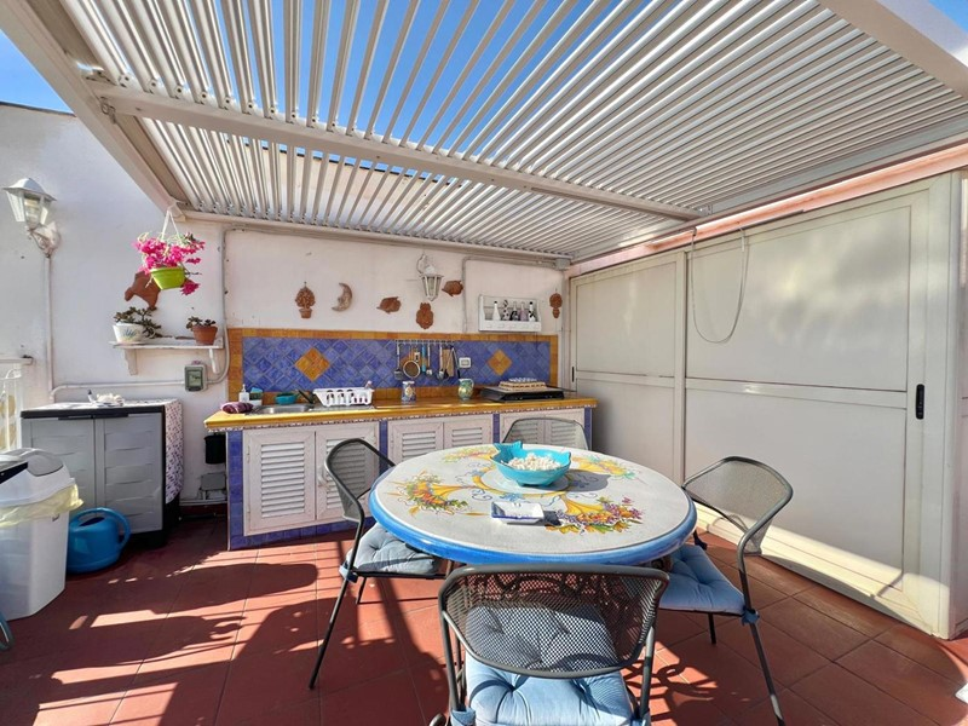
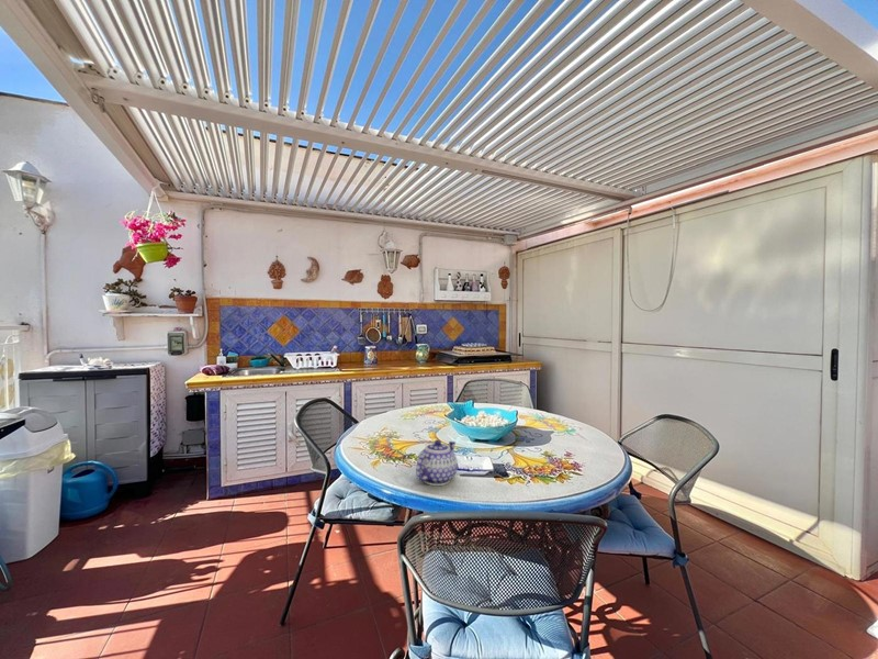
+ teapot (437, 459)
